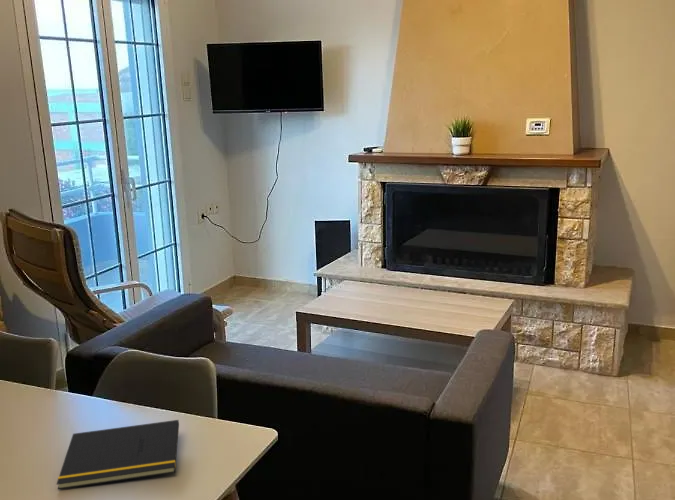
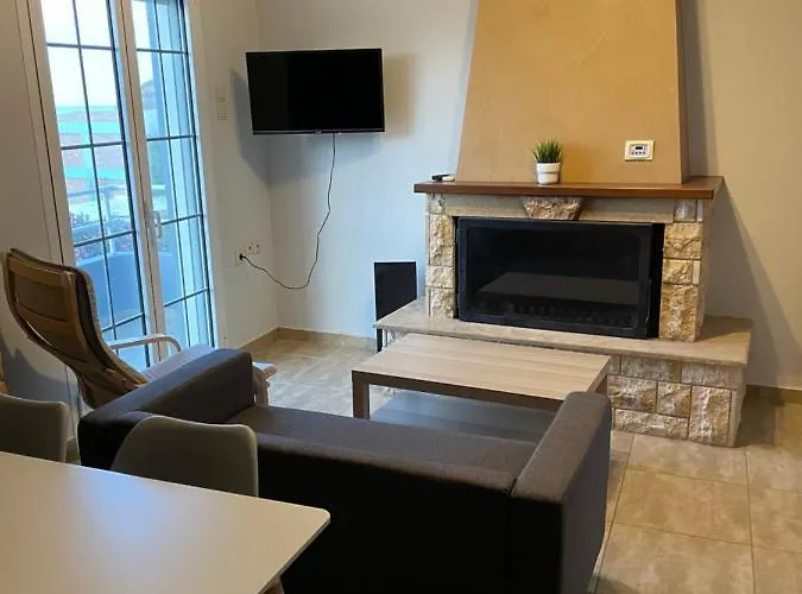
- notepad (122, 452)
